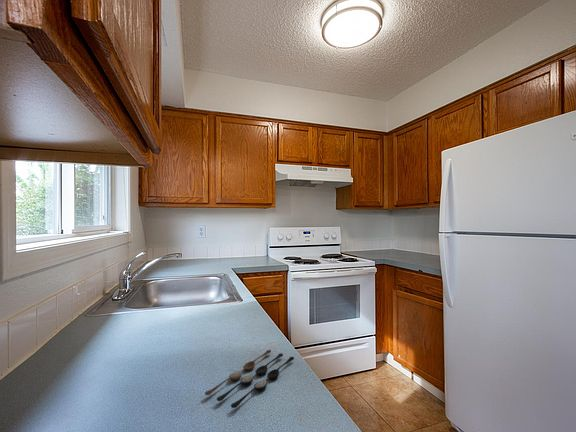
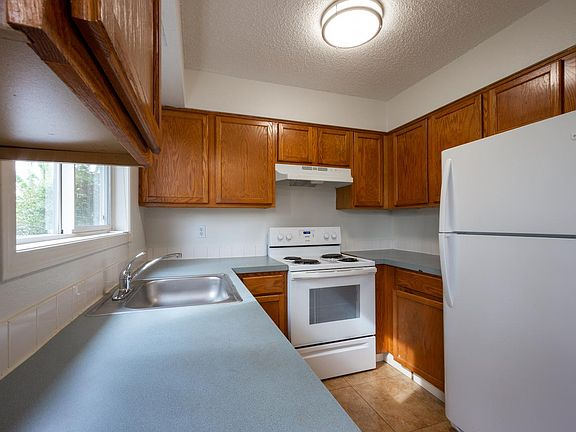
- spoon (252, 375)
